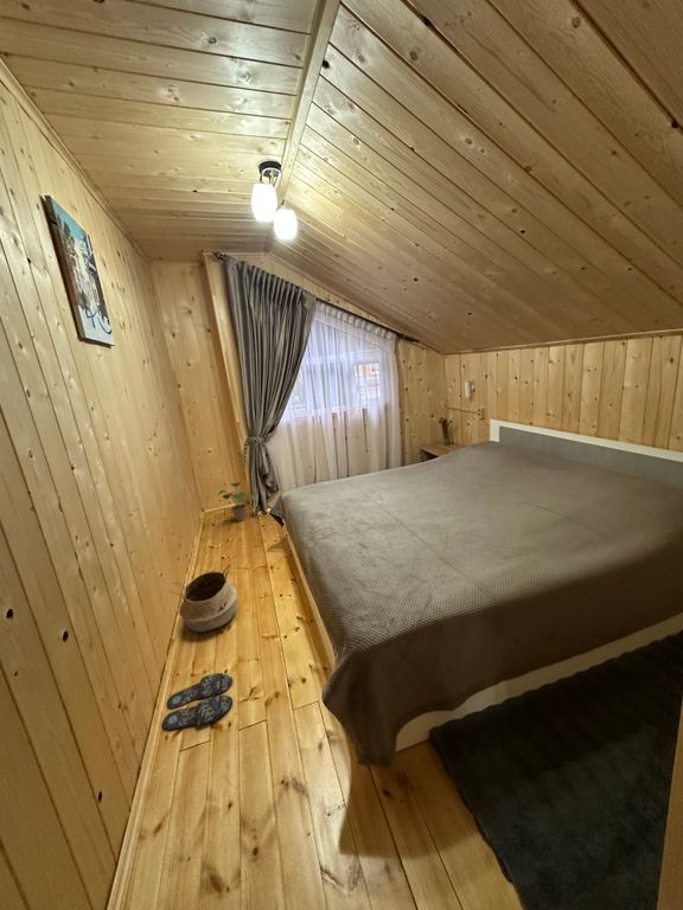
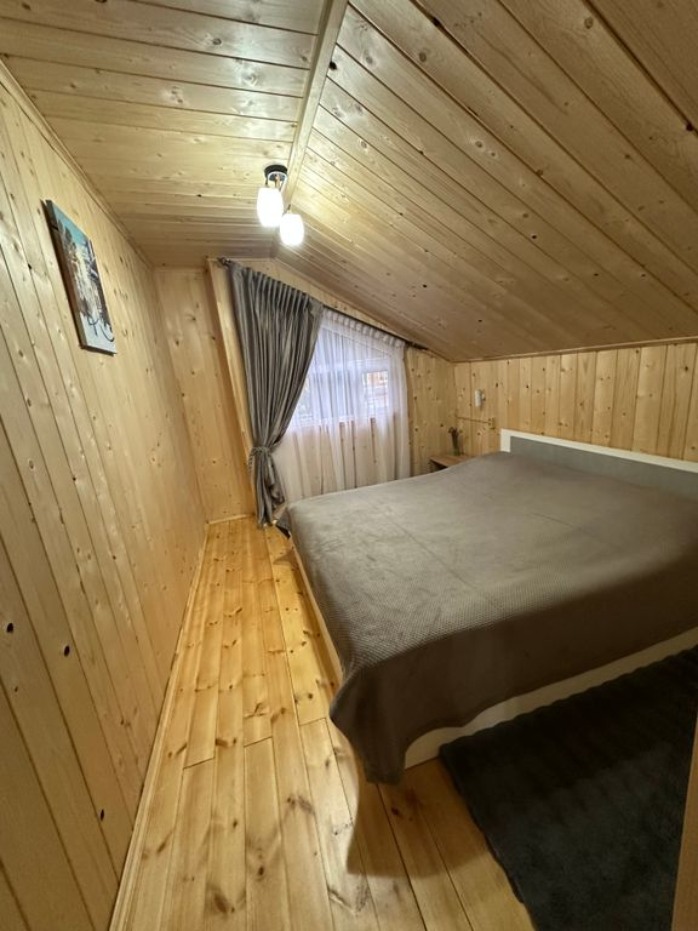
- potted plant (238, 502)
- slippers (198, 698)
- woven basket (205, 595)
